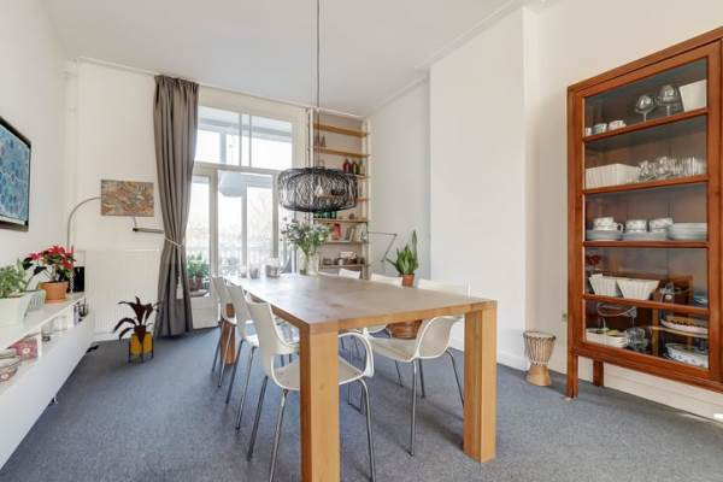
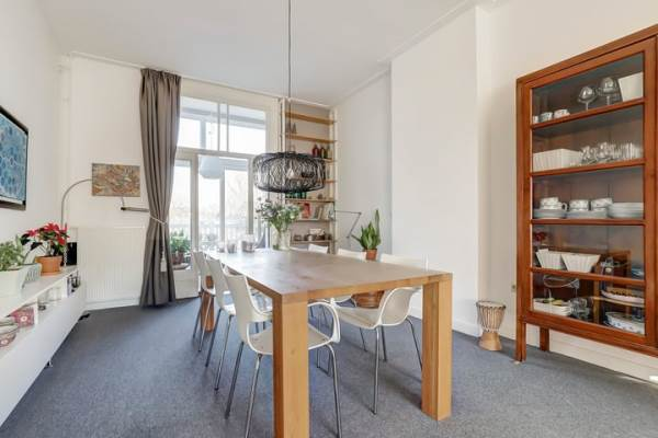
- house plant (142, 328)
